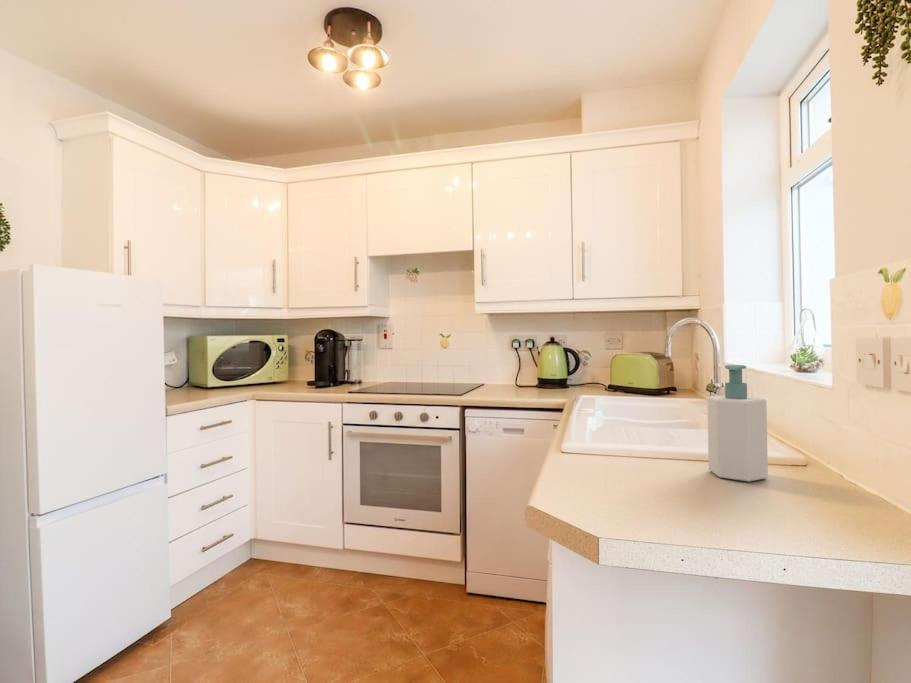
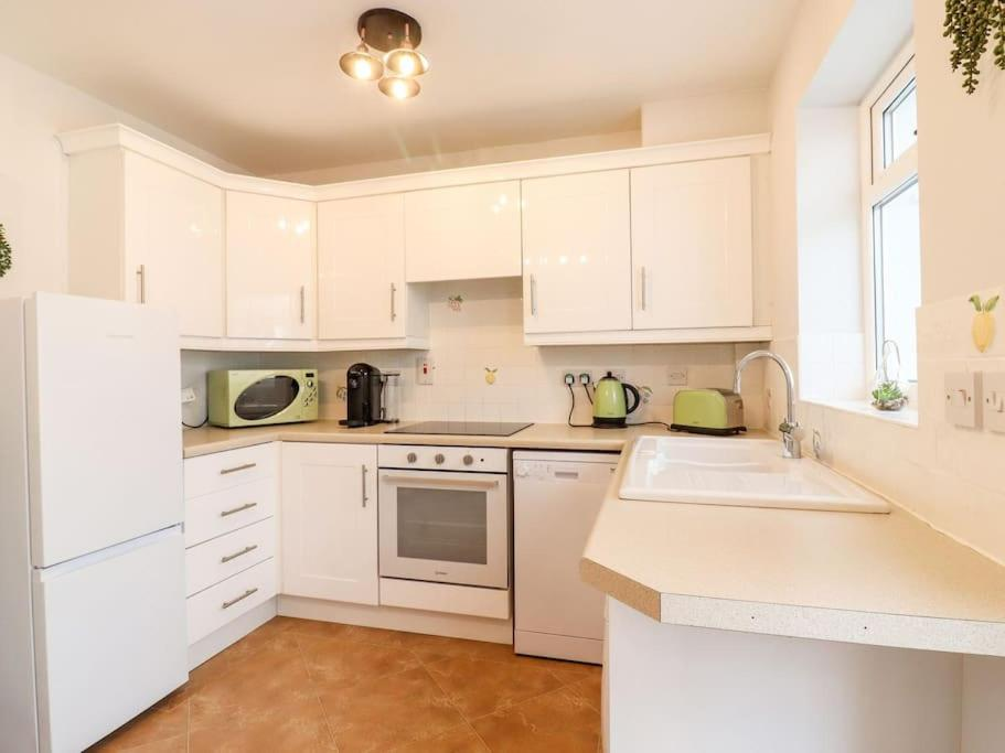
- soap bottle (736, 419)
